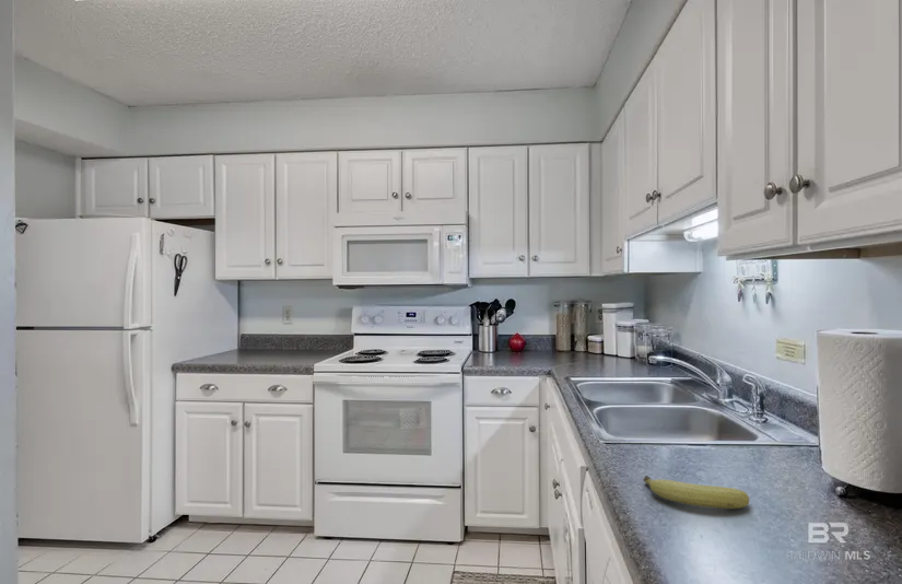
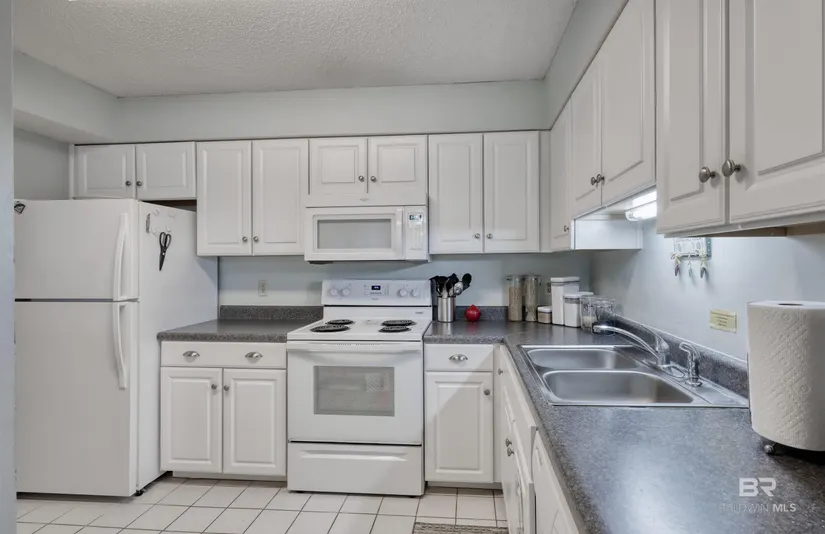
- fruit (691, 489)
